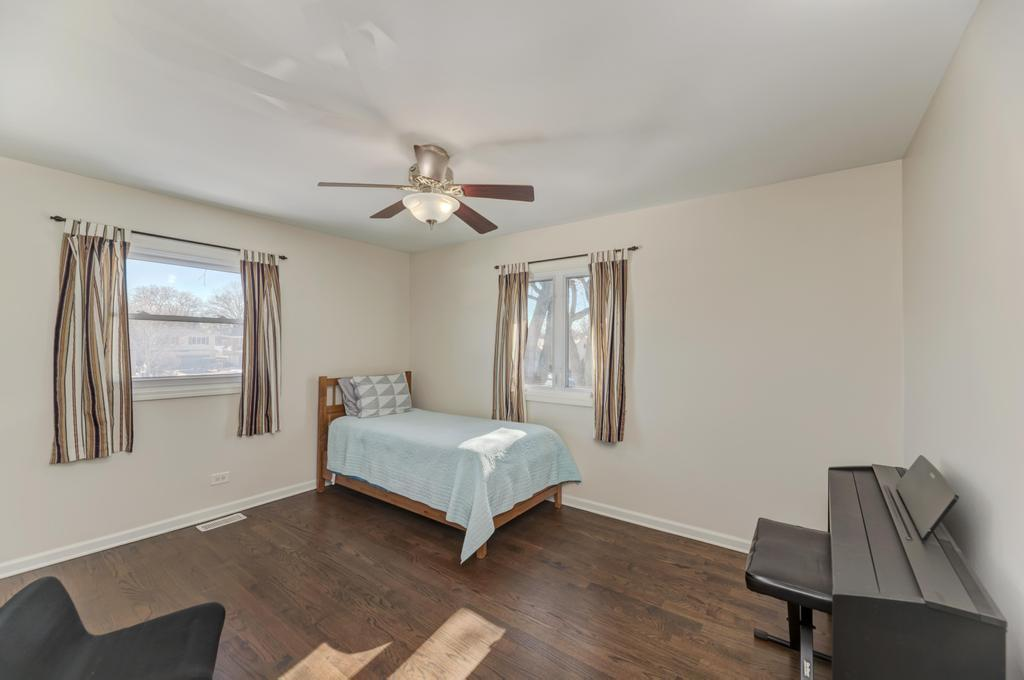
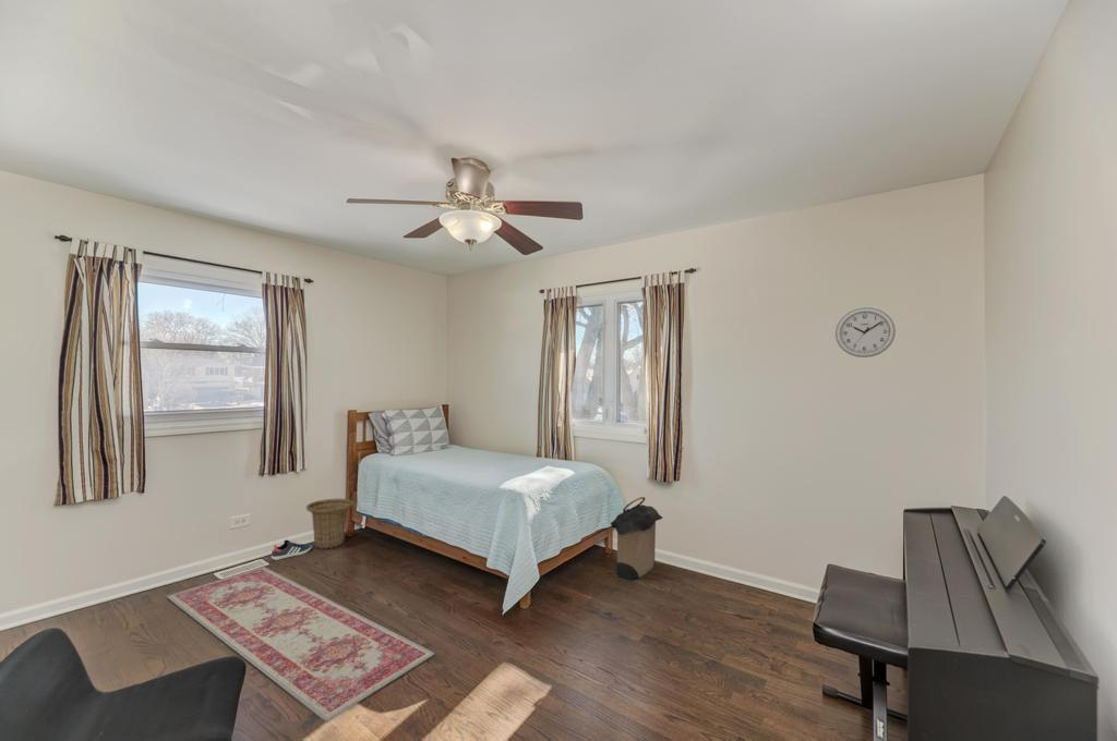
+ laundry hamper (636, 531)
+ rug (286, 621)
+ sneaker (292, 546)
+ wall clock (864, 332)
+ basket (329, 523)
